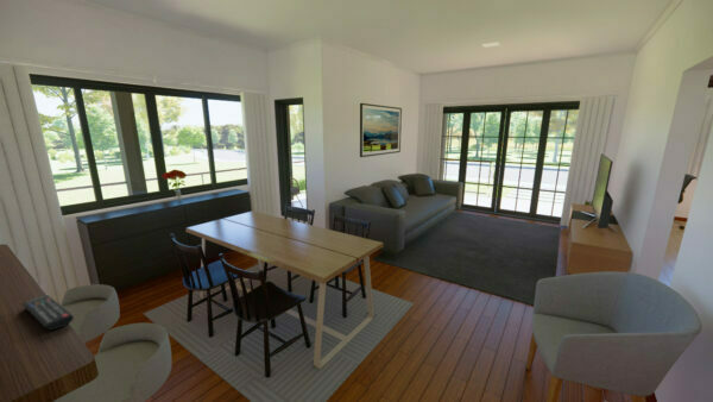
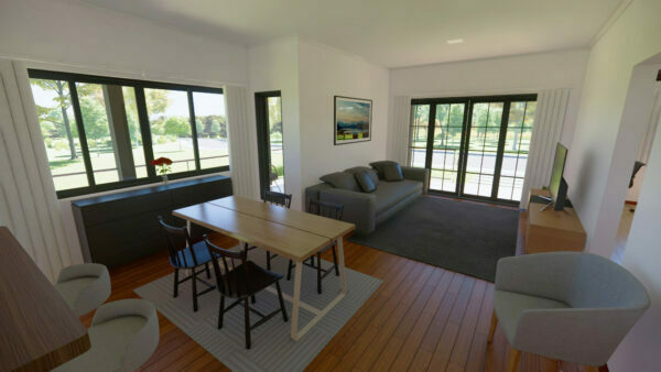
- remote control (46, 312)
